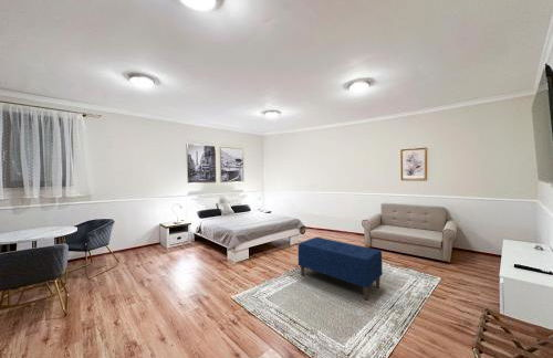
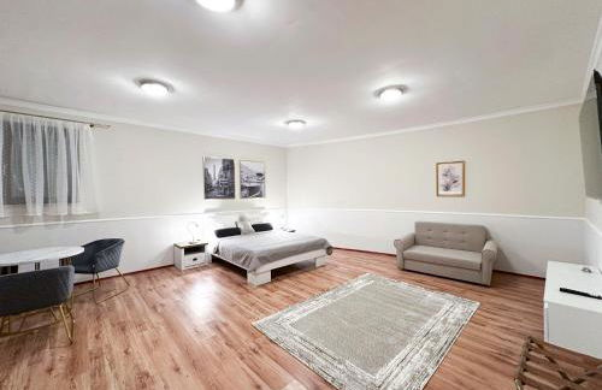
- bench (337, 263)
